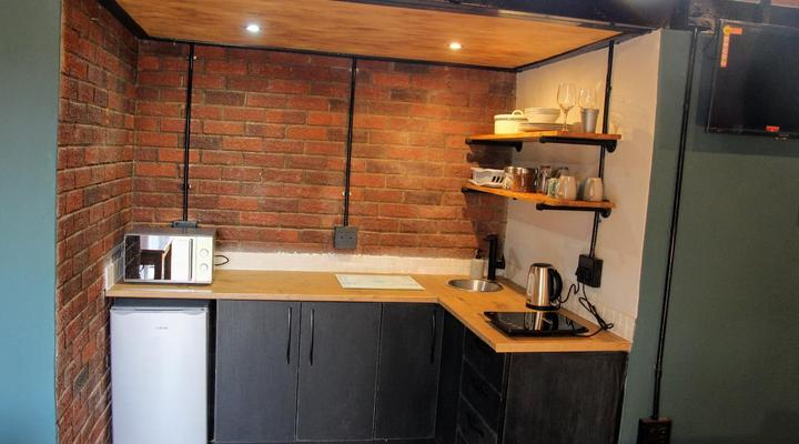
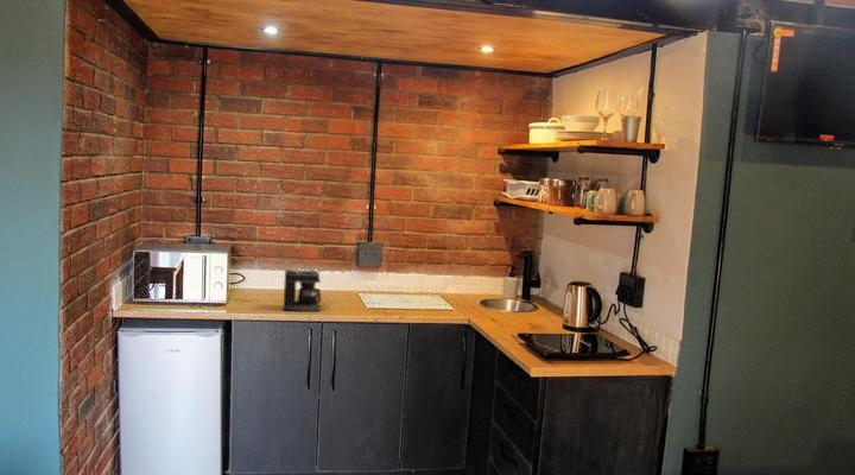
+ coffee maker (303, 285)
